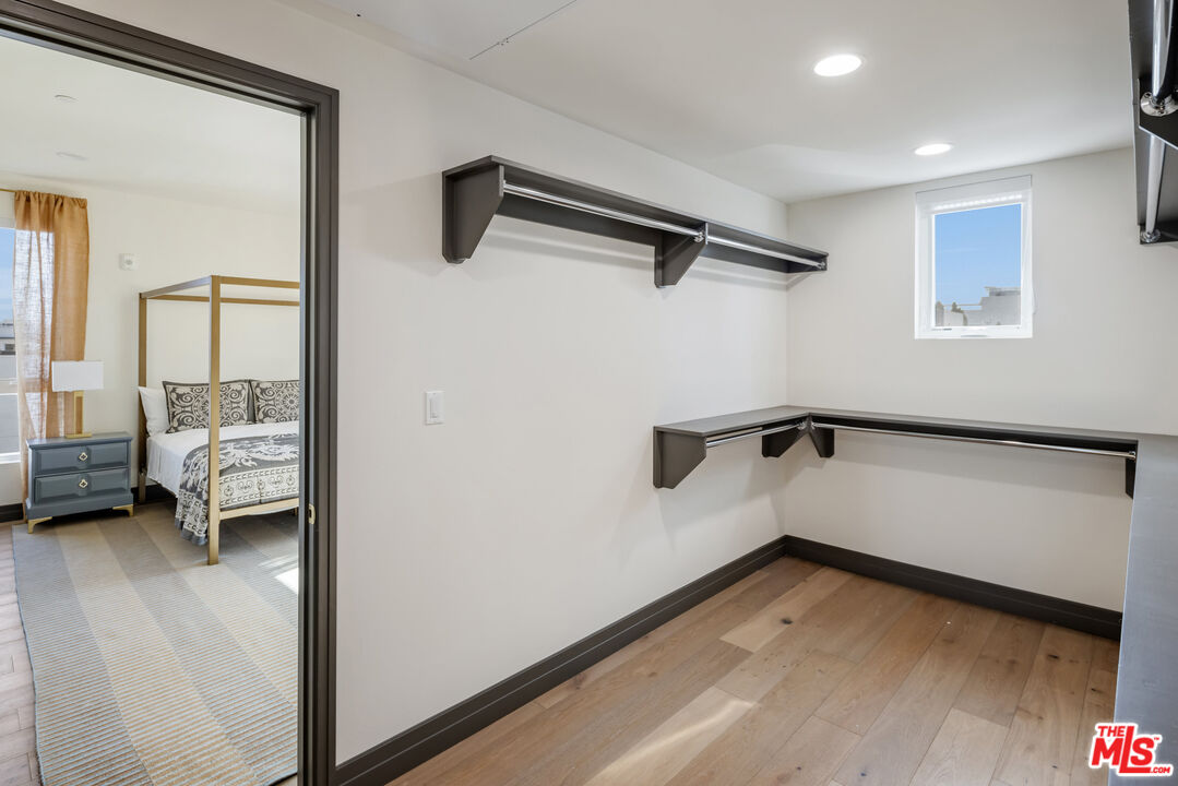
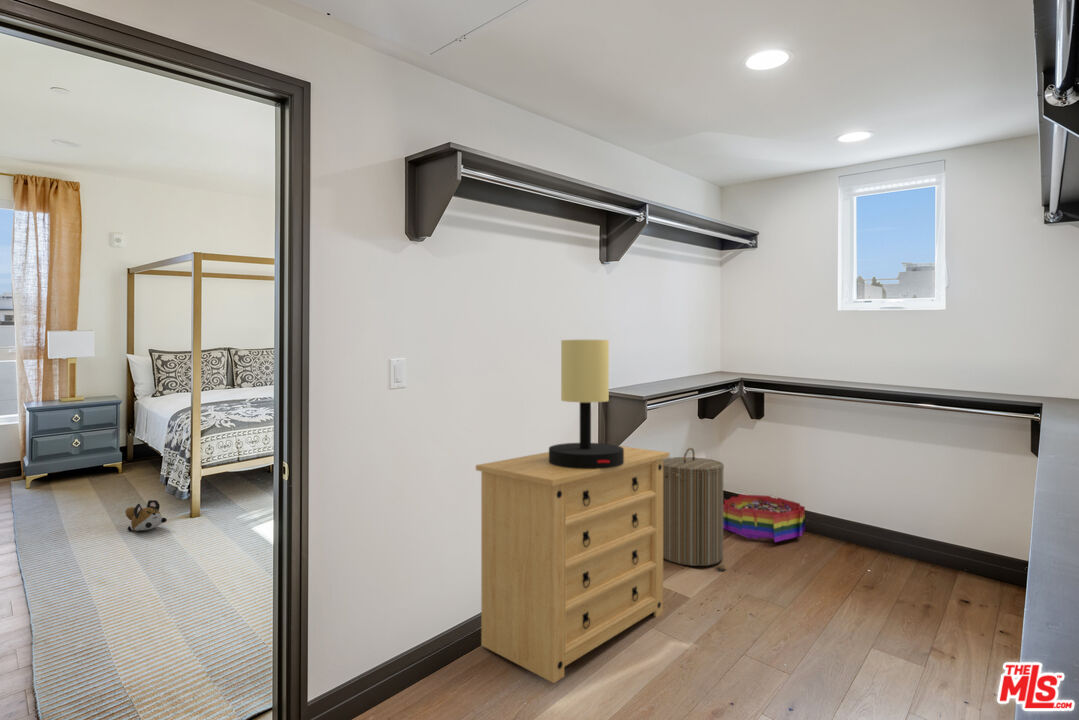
+ dresser (578, 543)
+ laundry hamper (690, 501)
+ table lamp (586, 400)
+ storage bin (760, 515)
+ plush toy (142, 515)
